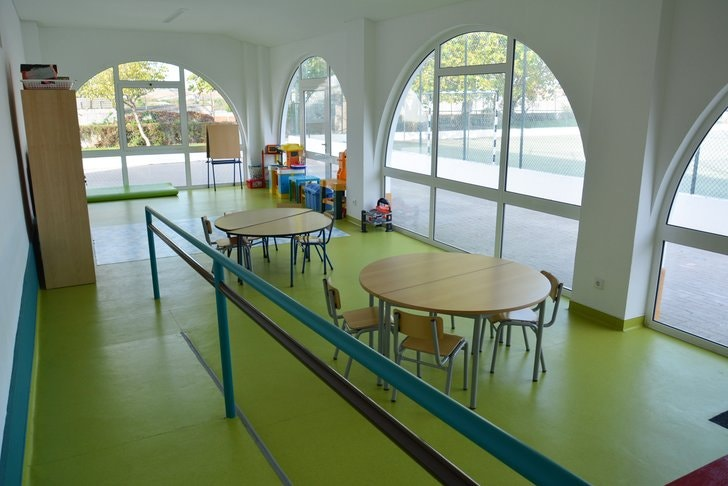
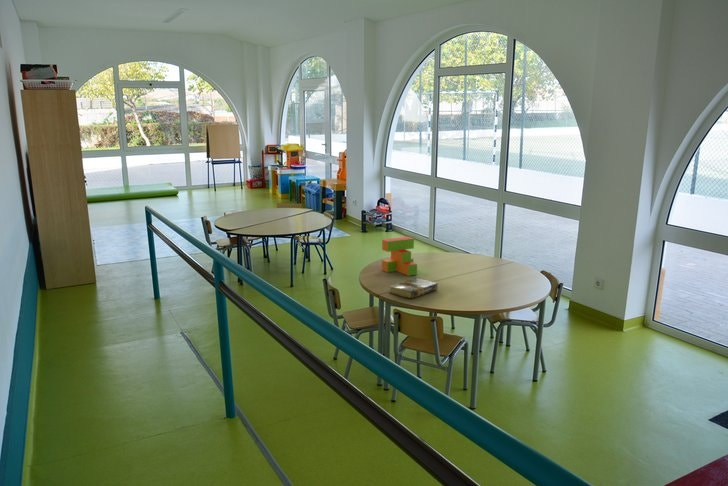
+ toy blocks (403, 256)
+ book (413, 287)
